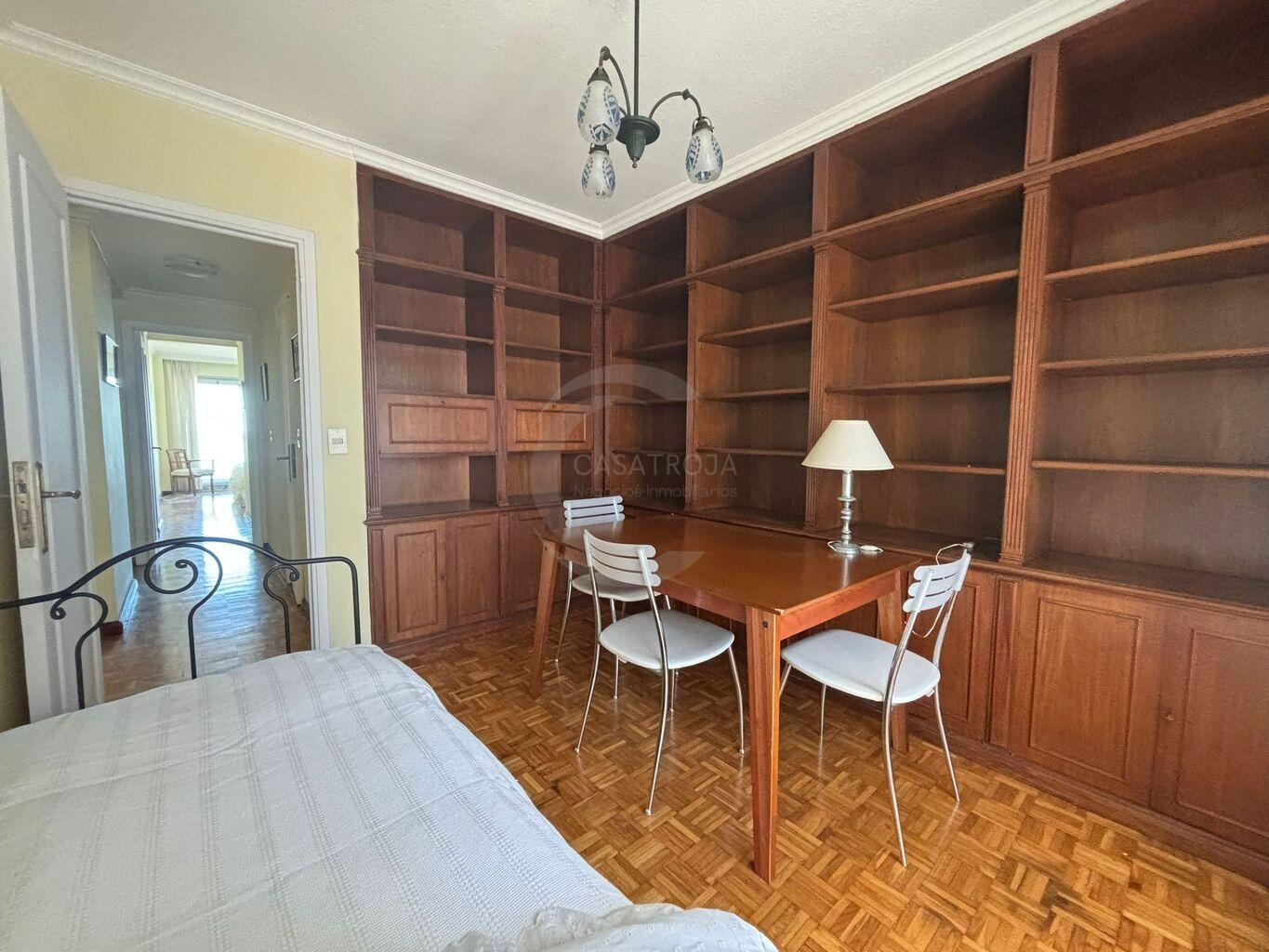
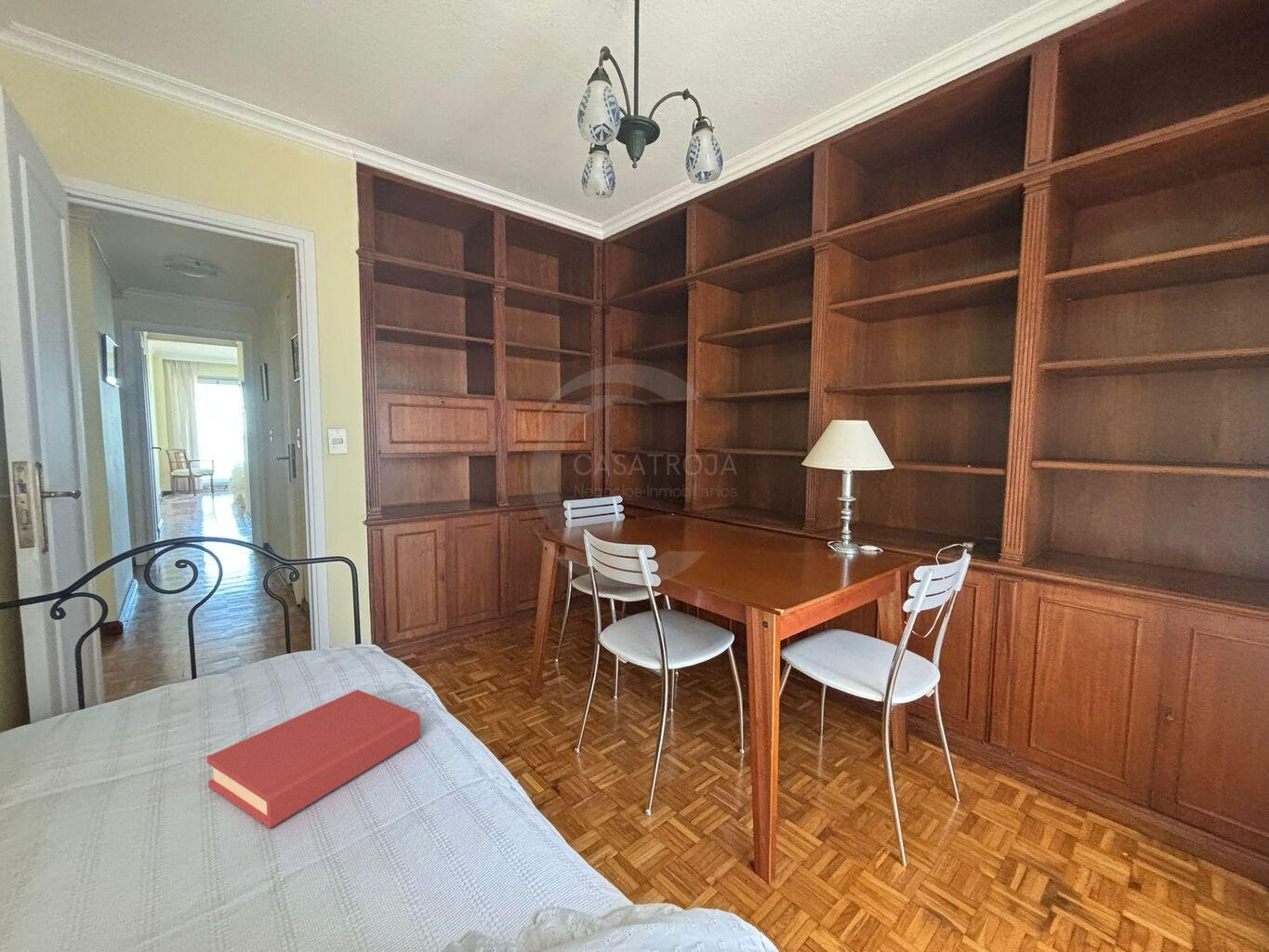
+ hardback book (322, 747)
